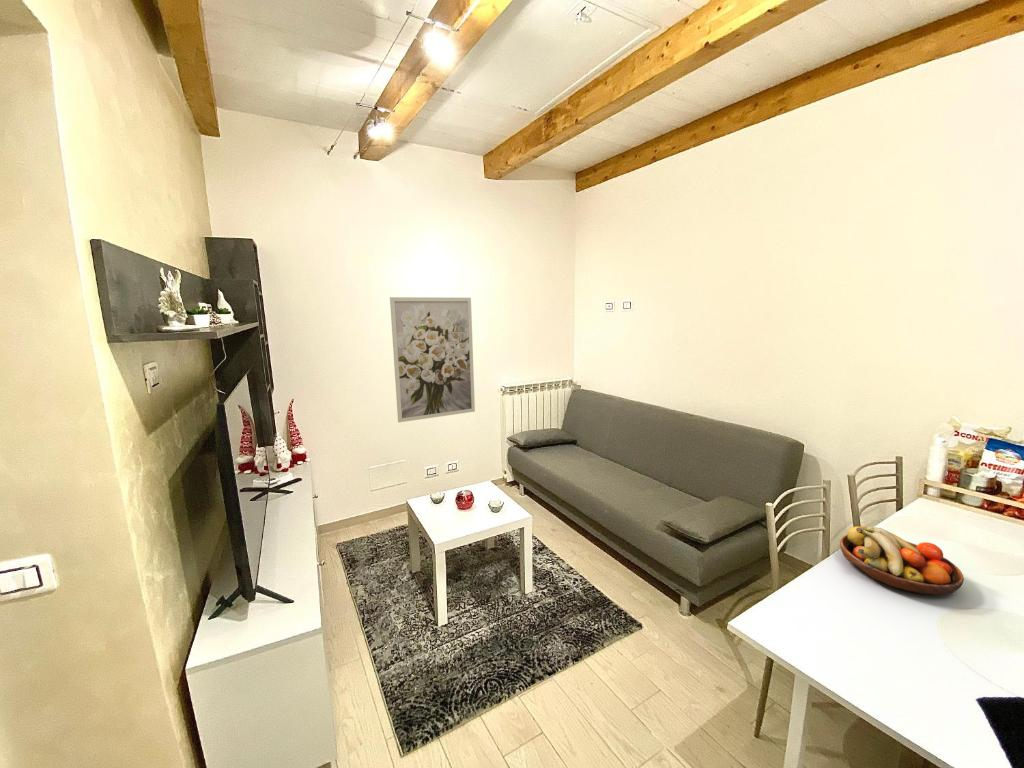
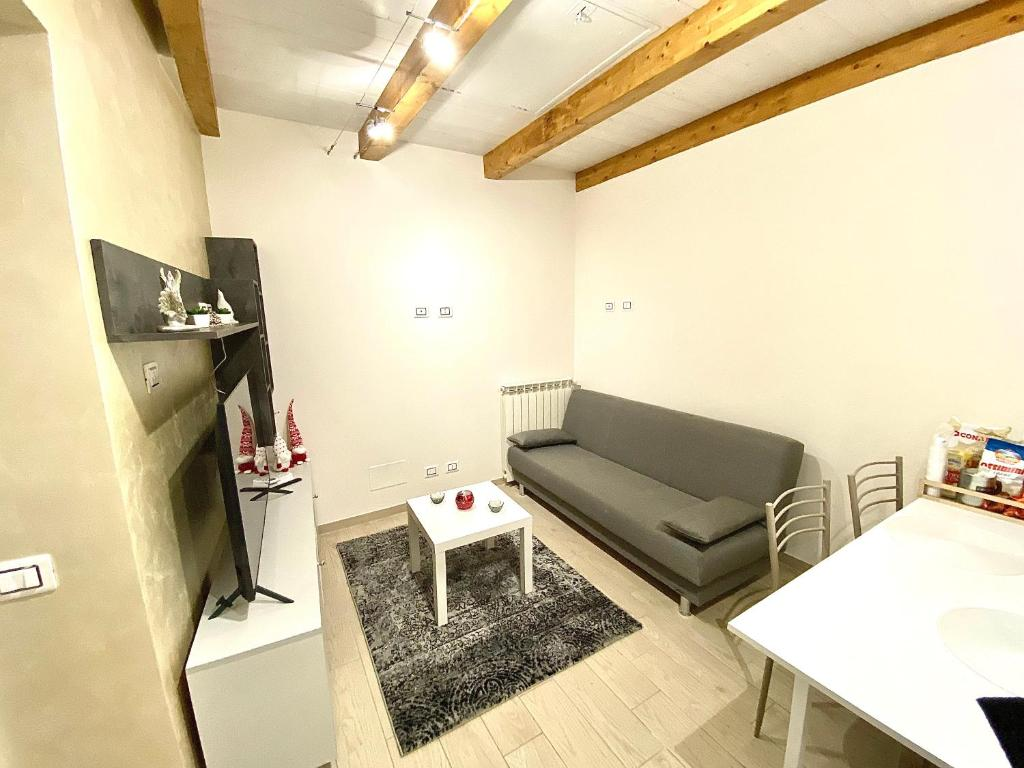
- fruit bowl (898, 553)
- wall art (435, 358)
